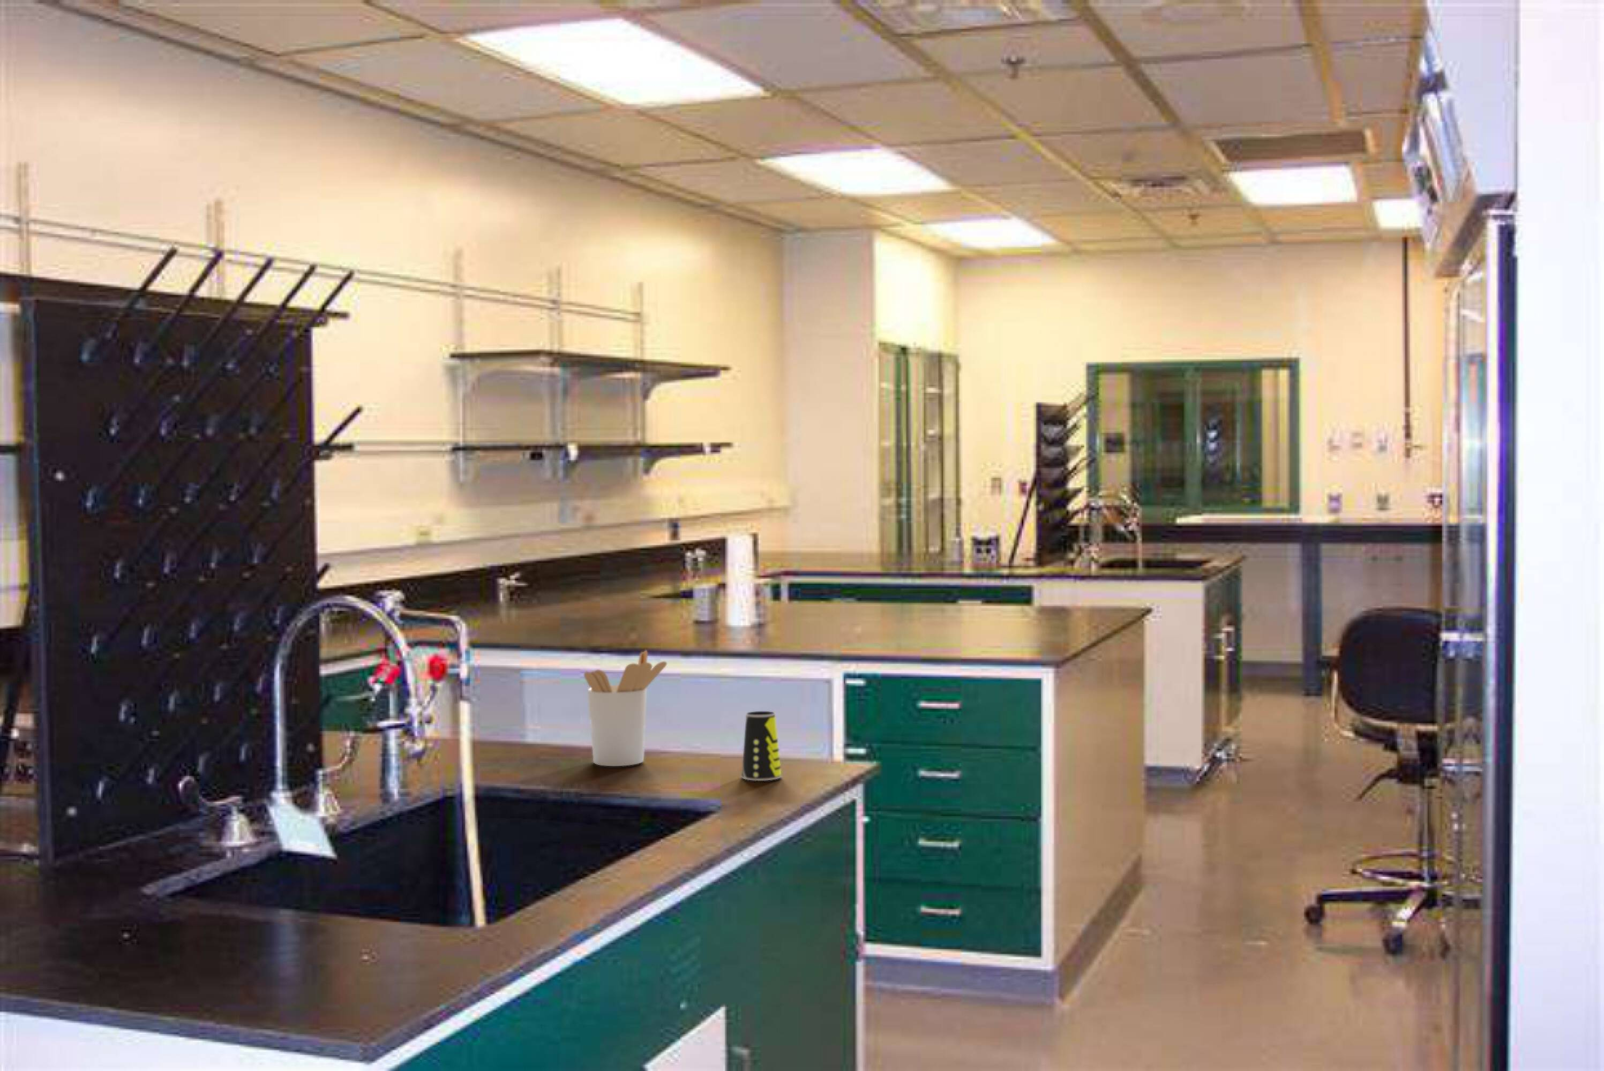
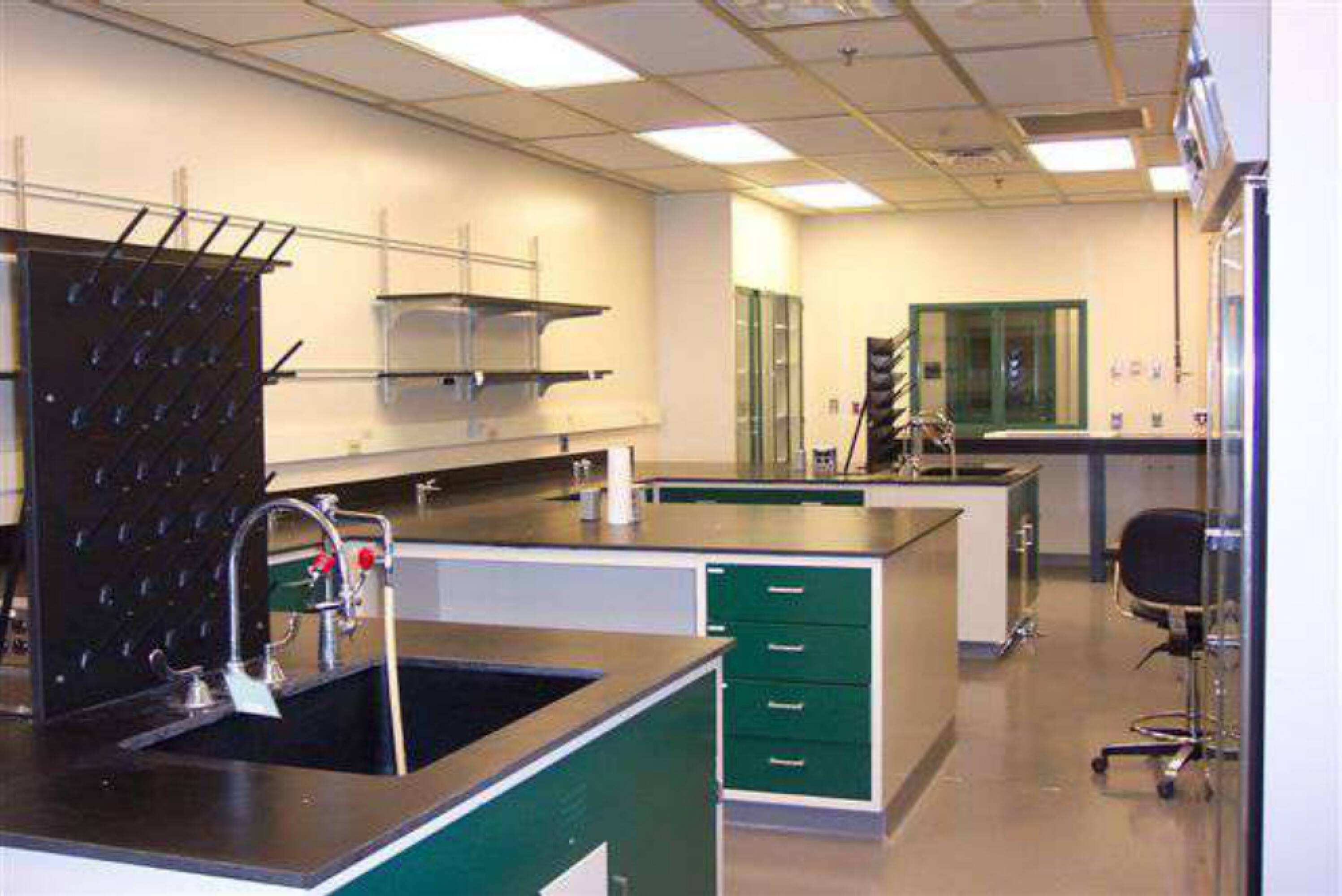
- utensil holder (626, 709)
- cup (760, 745)
